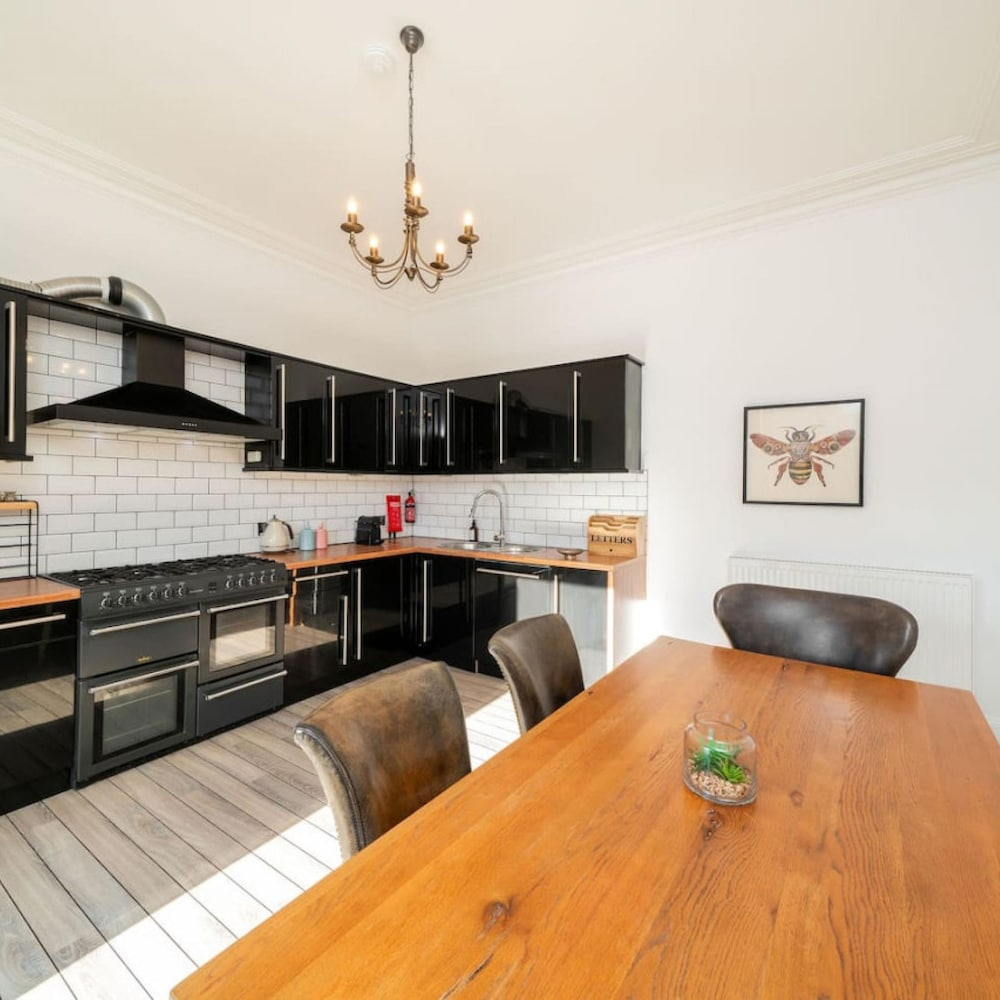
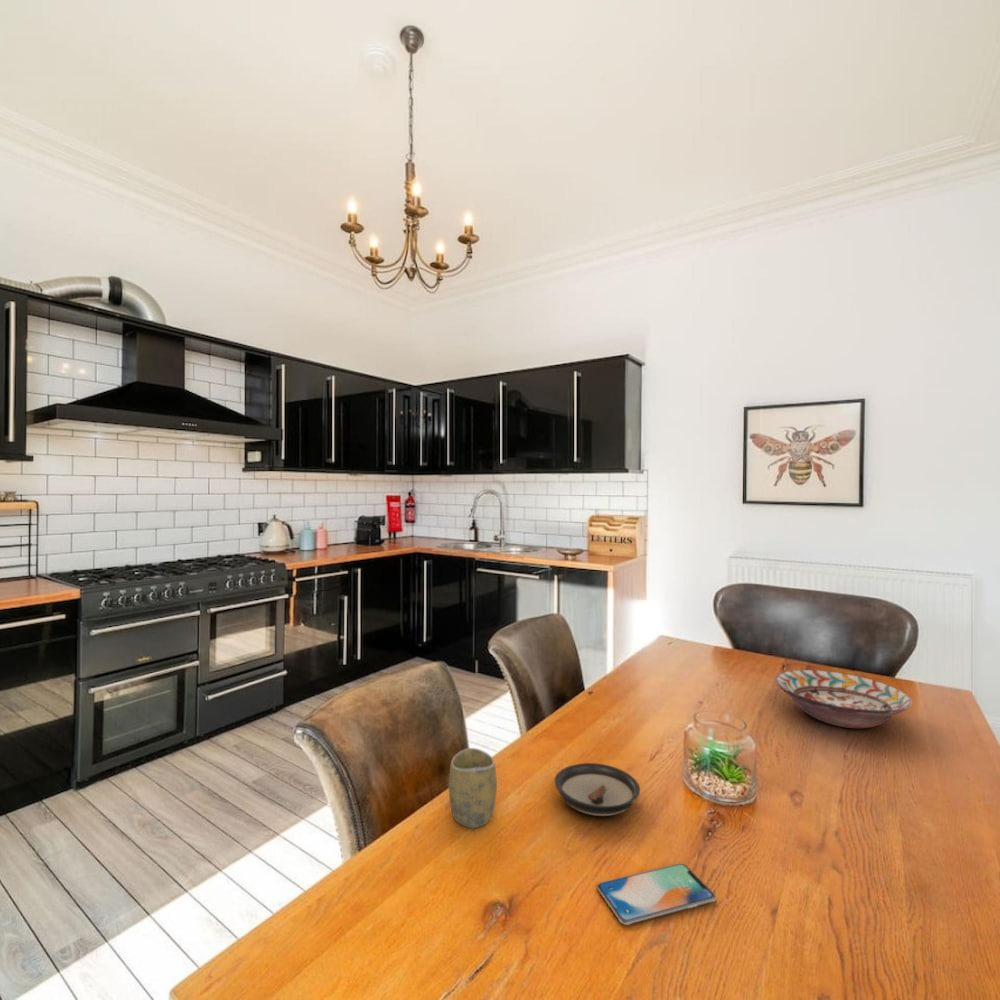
+ saucer (596, 793)
+ smartphone (655, 891)
+ cup (472, 787)
+ decorative bowl (839, 702)
